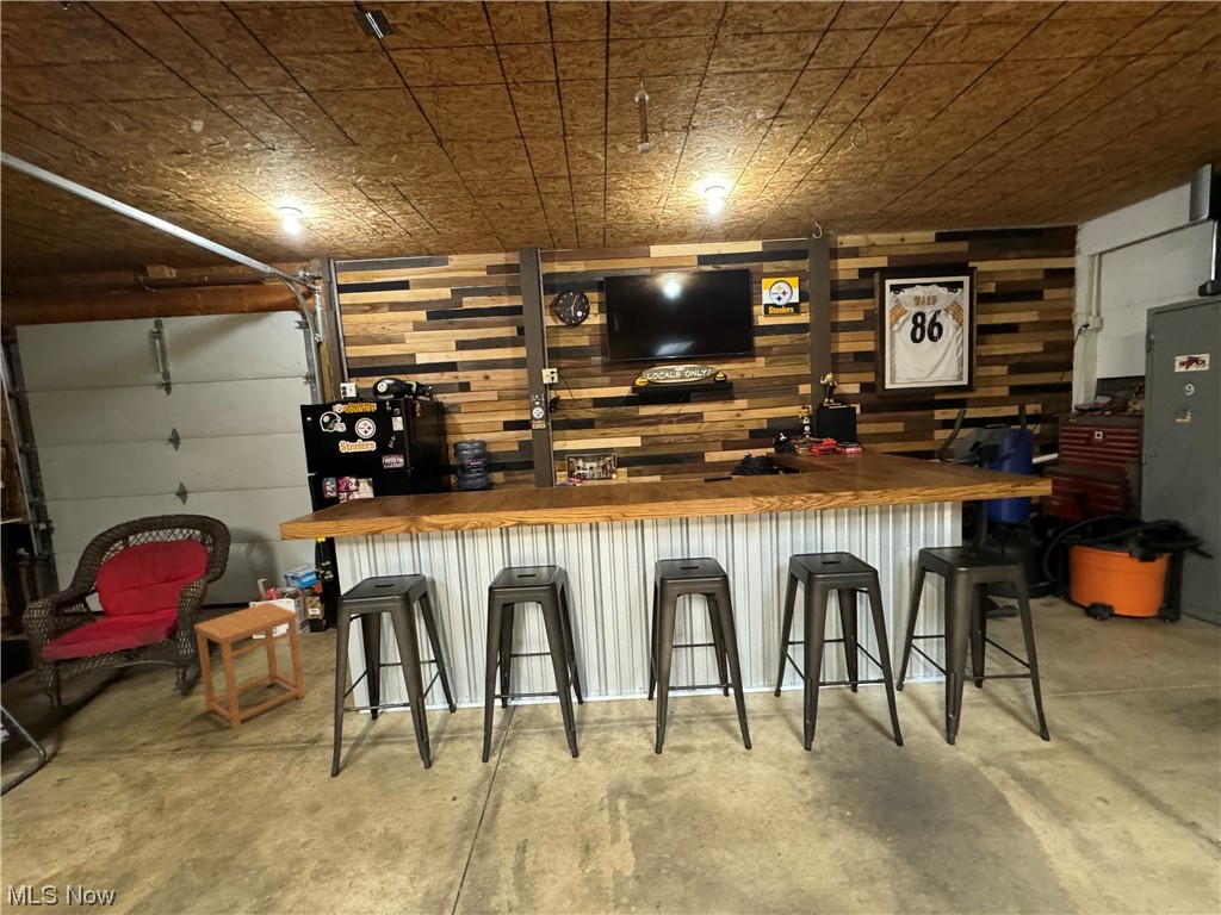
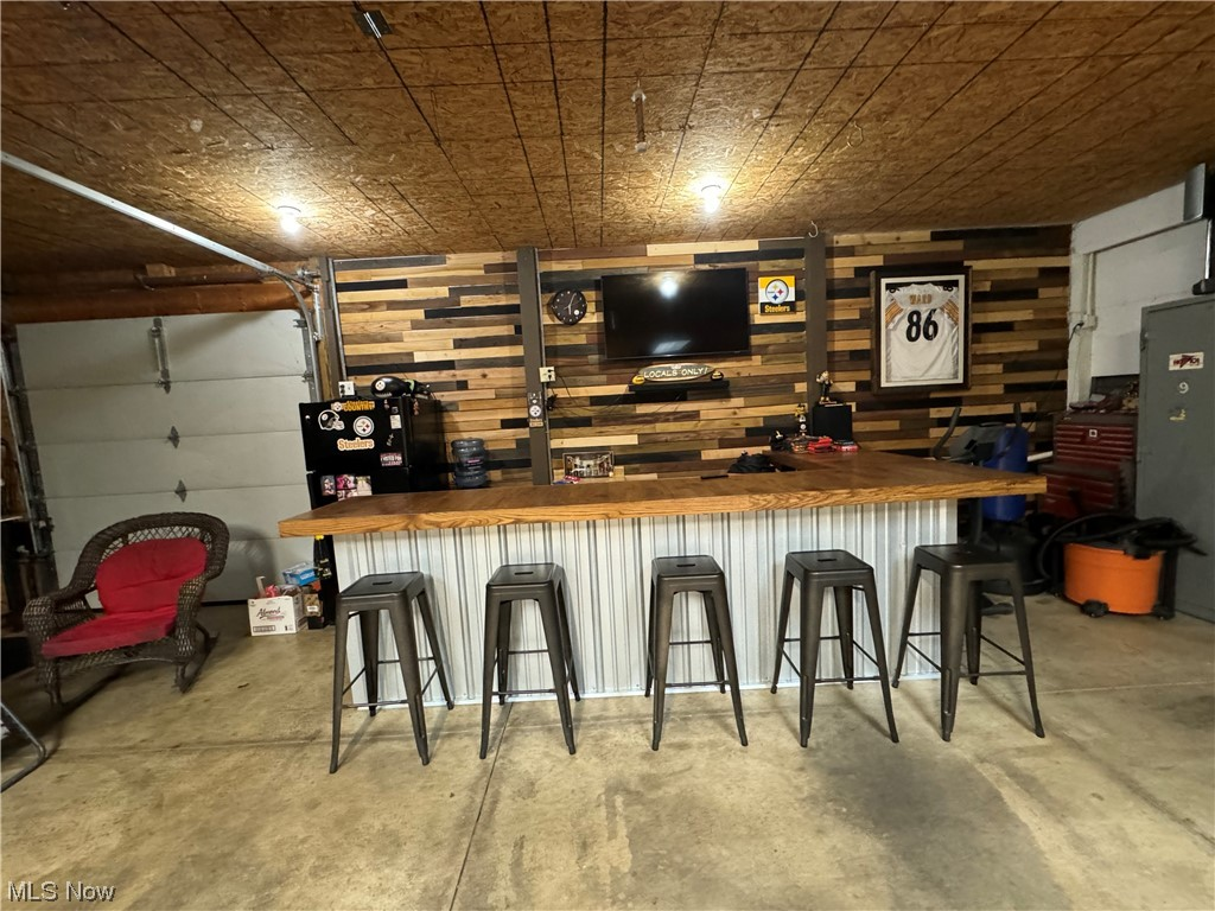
- side table (247, 651)
